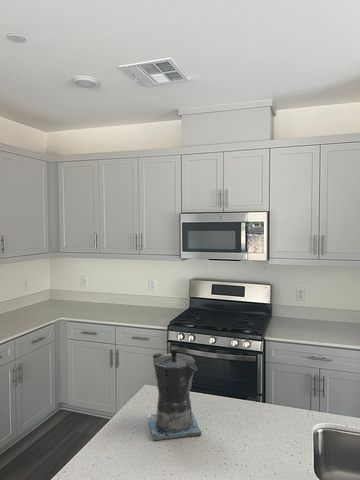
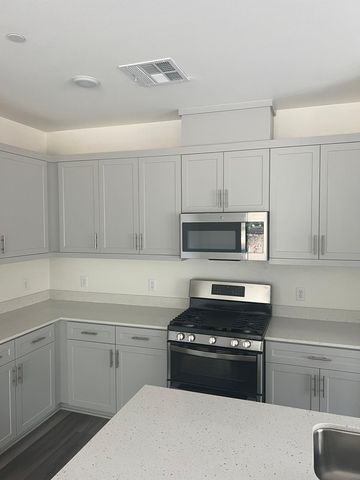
- coffee maker (173, 386)
